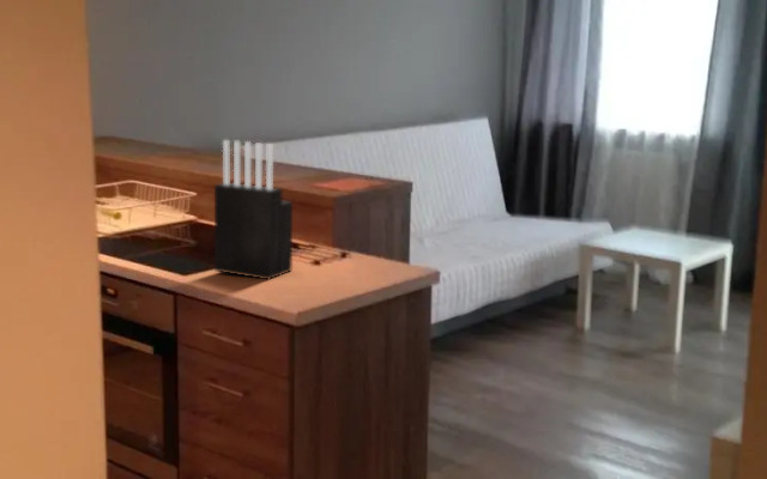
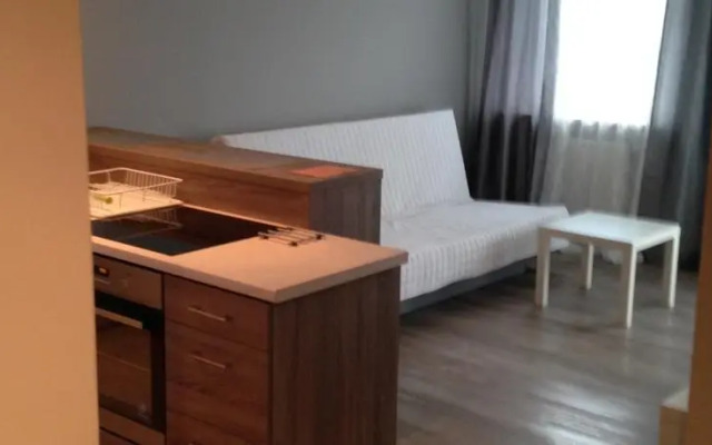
- knife block (255, 206)
